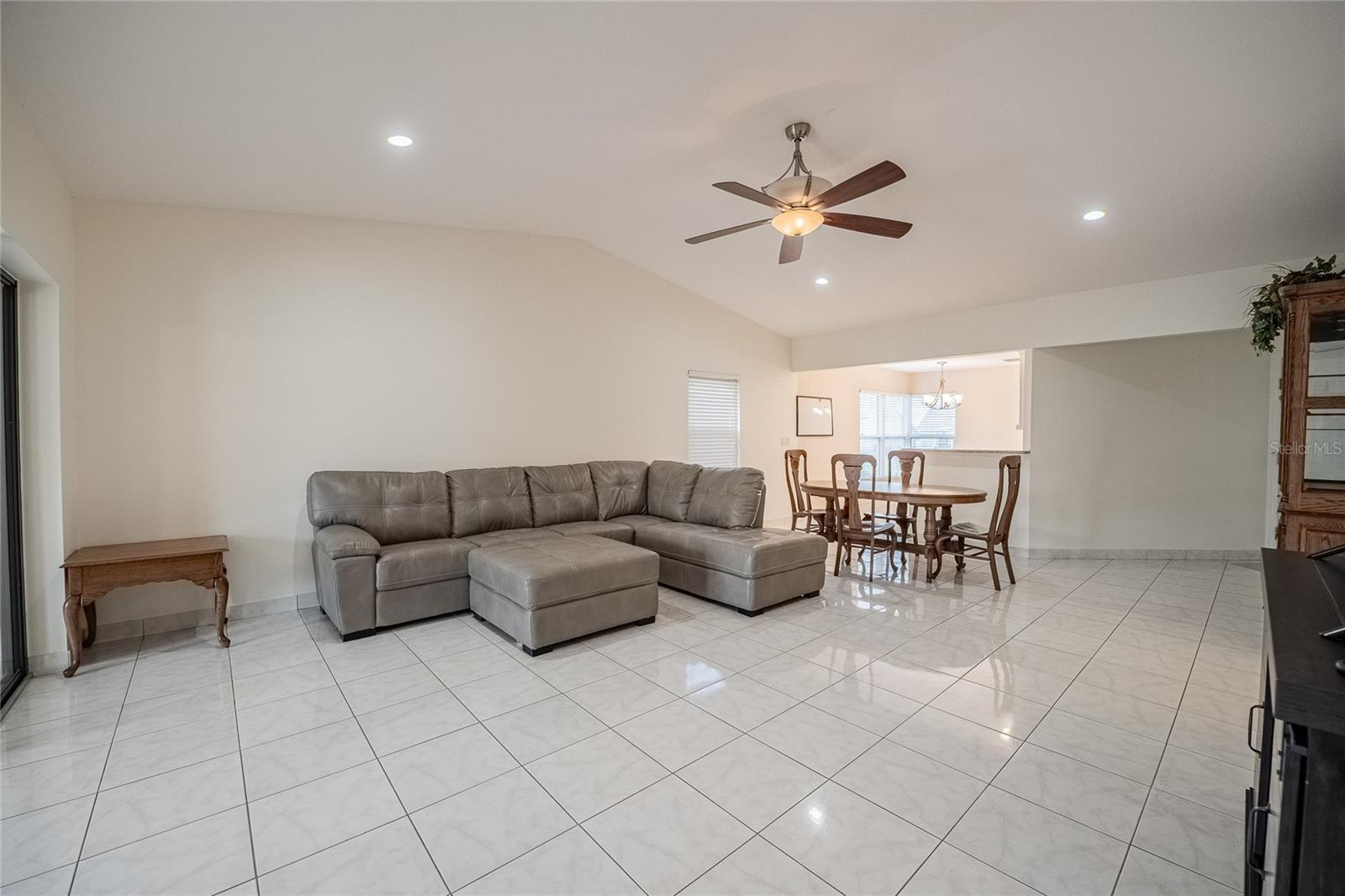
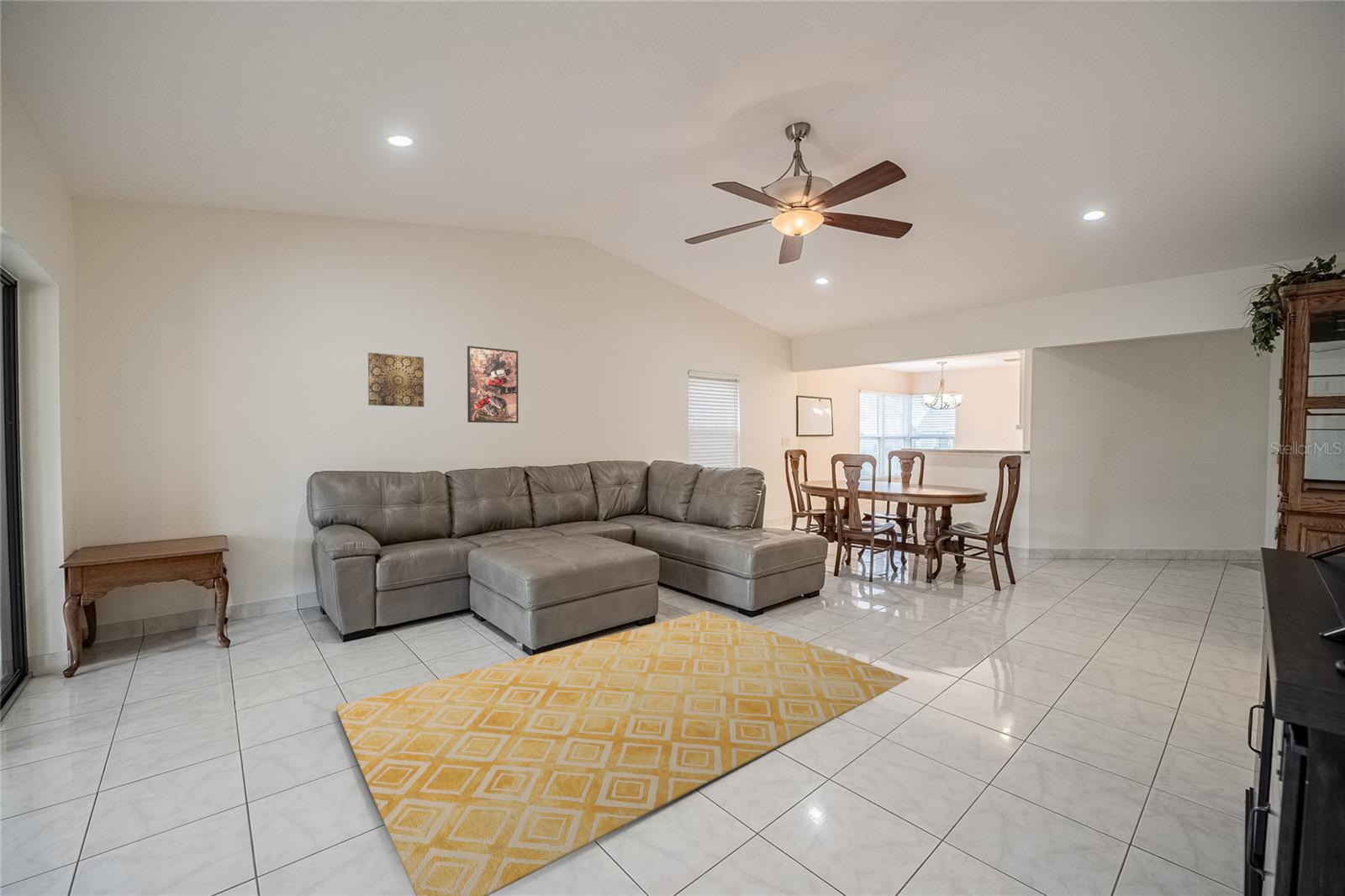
+ rug (639, 692)
+ wall art (397, 380)
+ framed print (493, 385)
